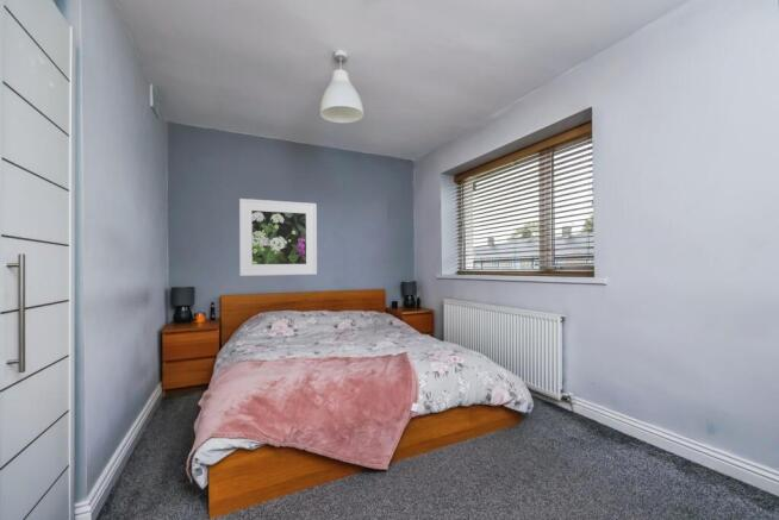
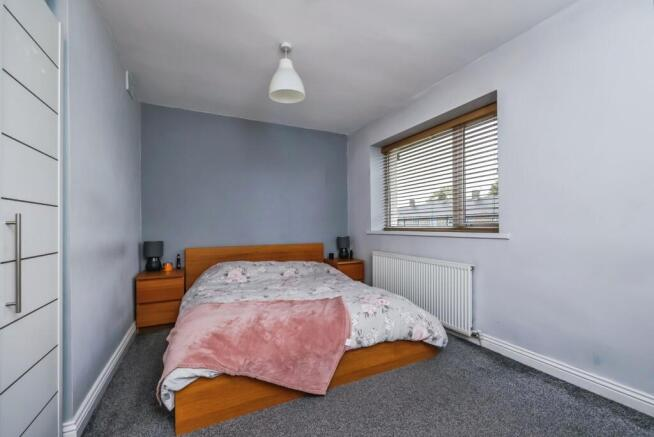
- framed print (279, 238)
